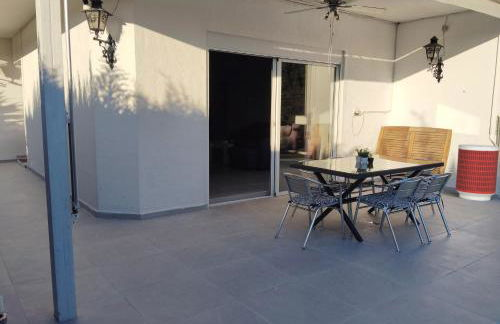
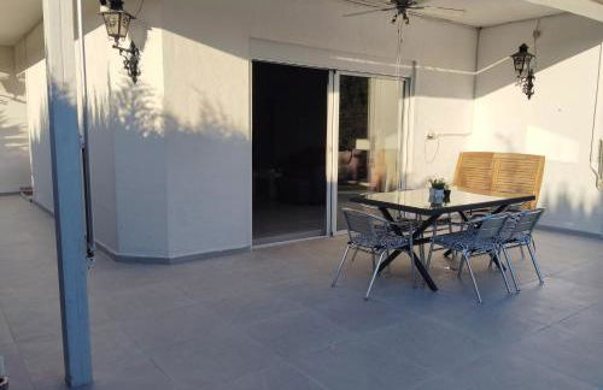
- trash can (476, 172)
